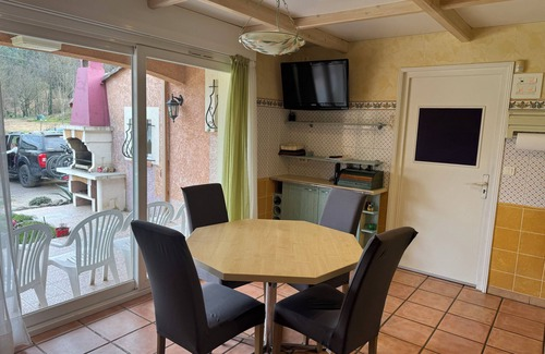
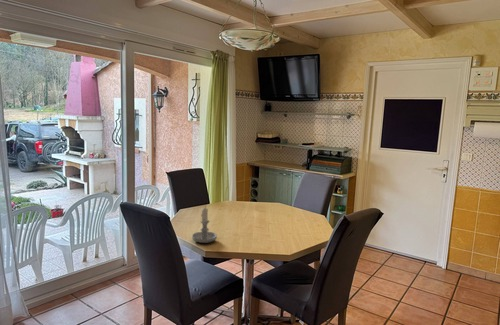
+ candle (204, 223)
